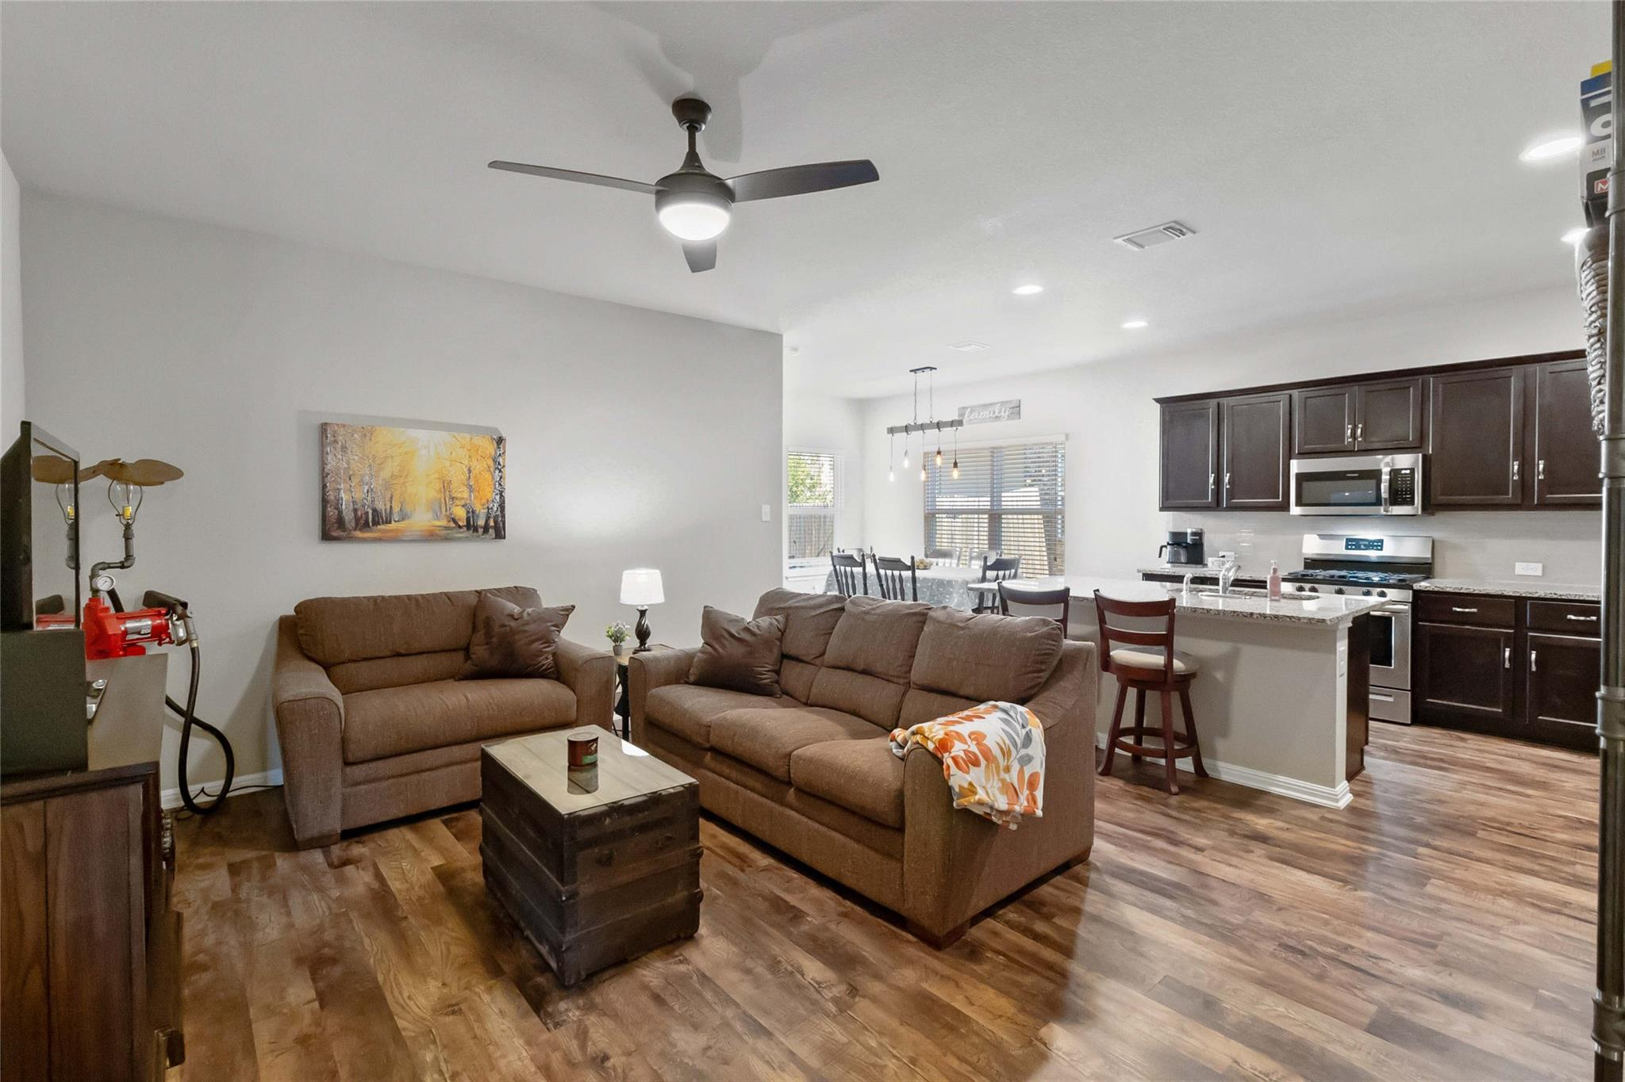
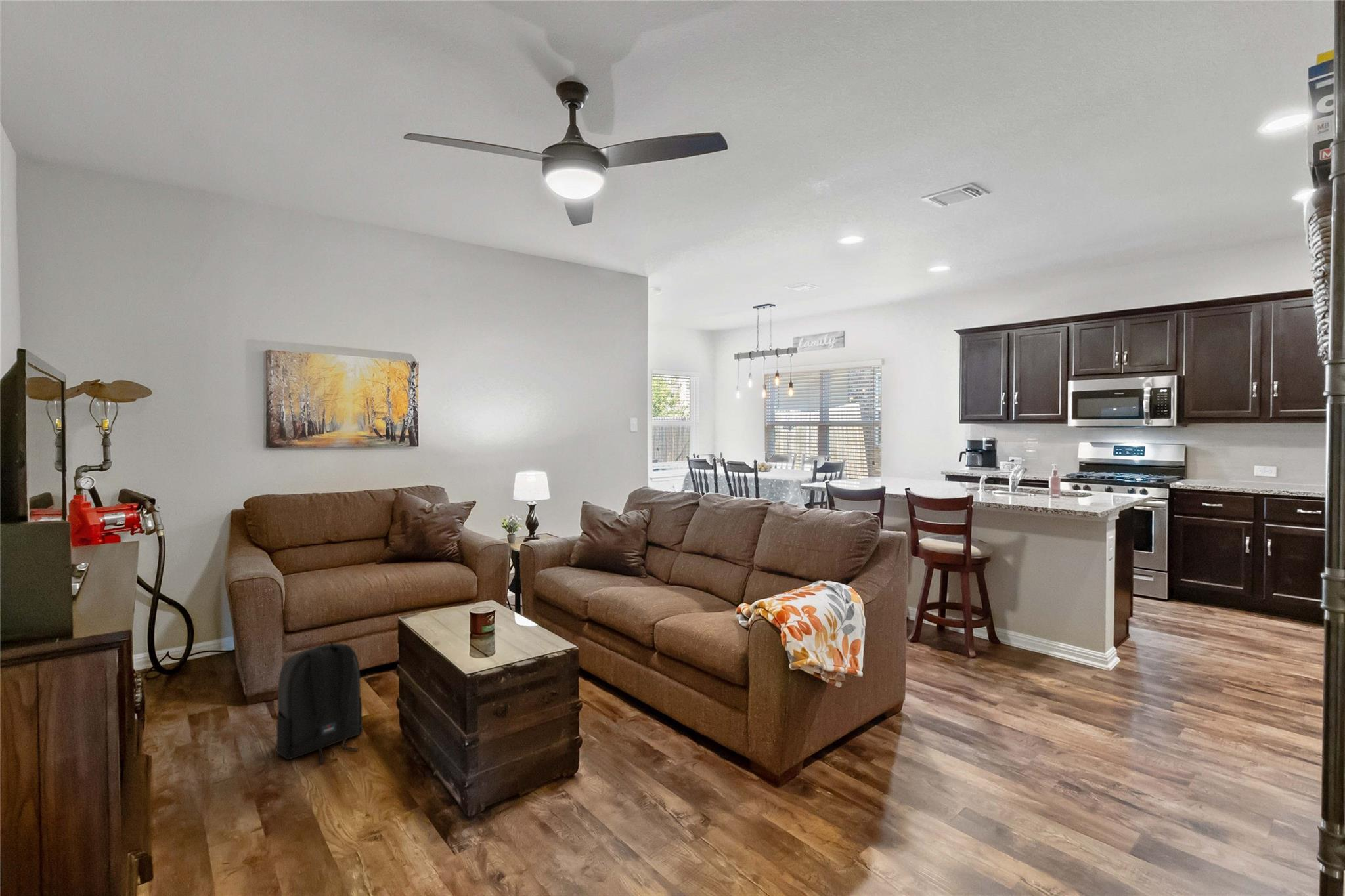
+ backpack (323, 693)
